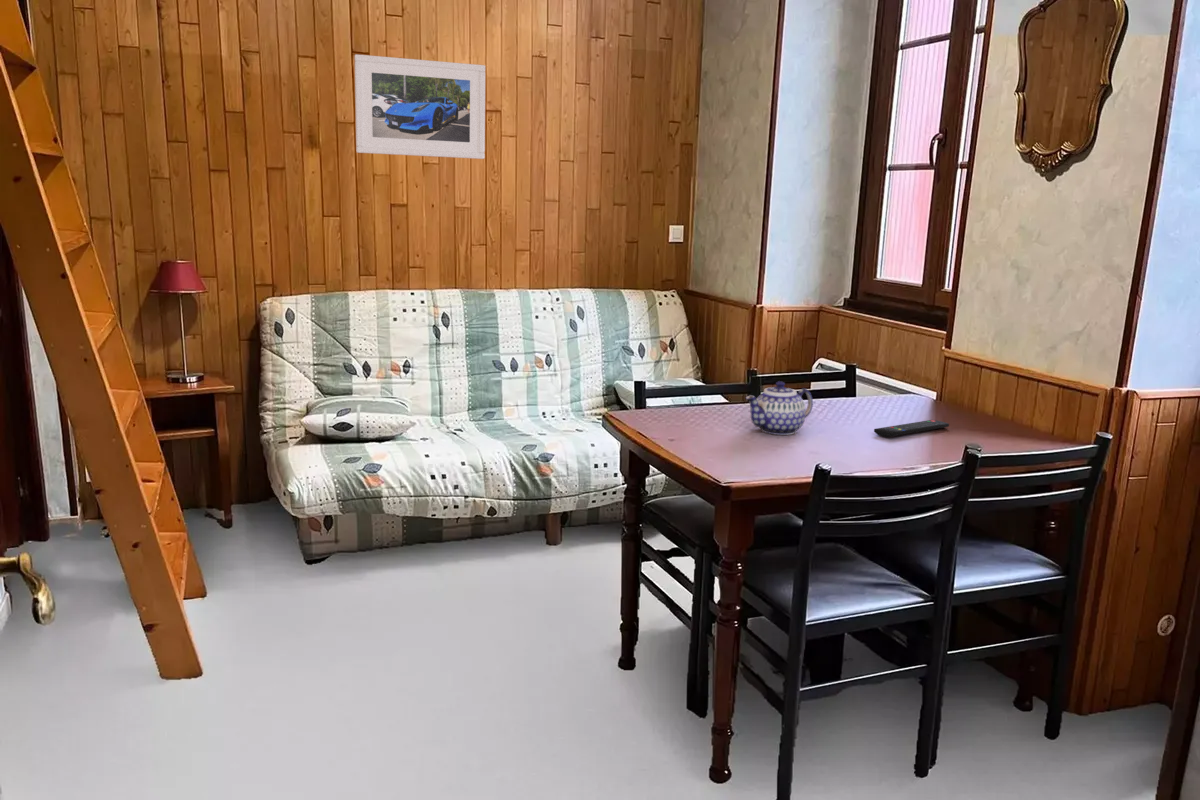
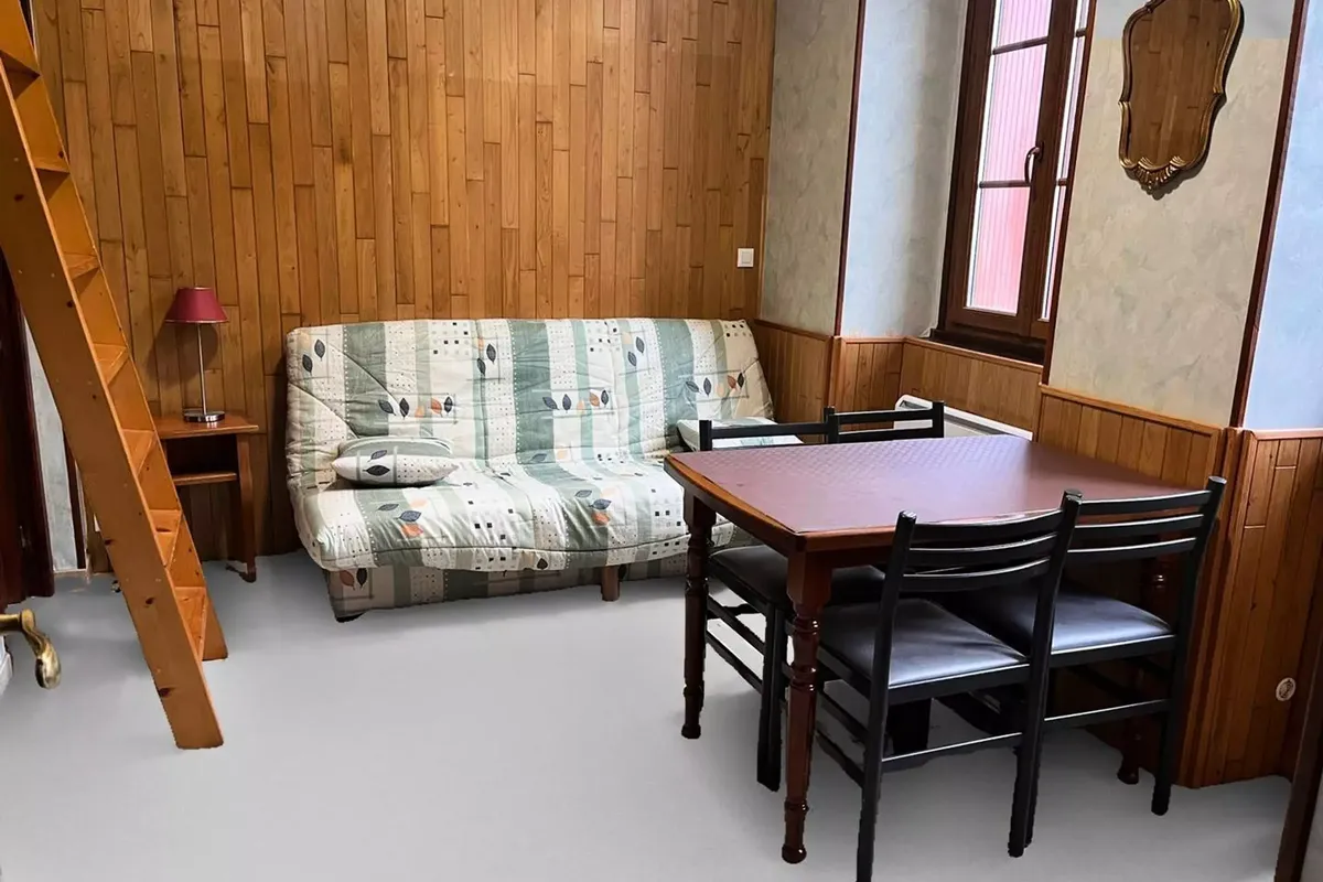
- teapot (779, 406)
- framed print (421, 108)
- remote control (912, 428)
